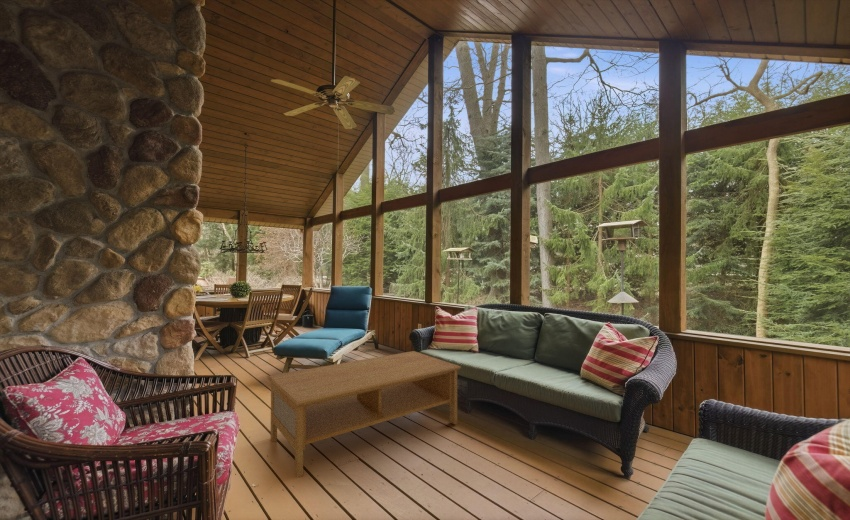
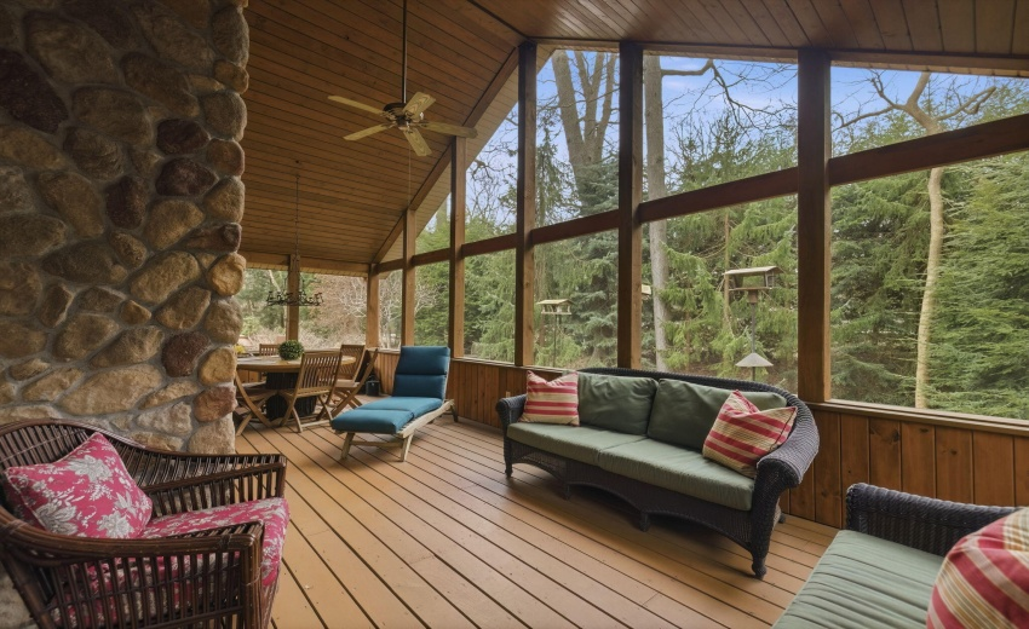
- coffee table (368, 400)
